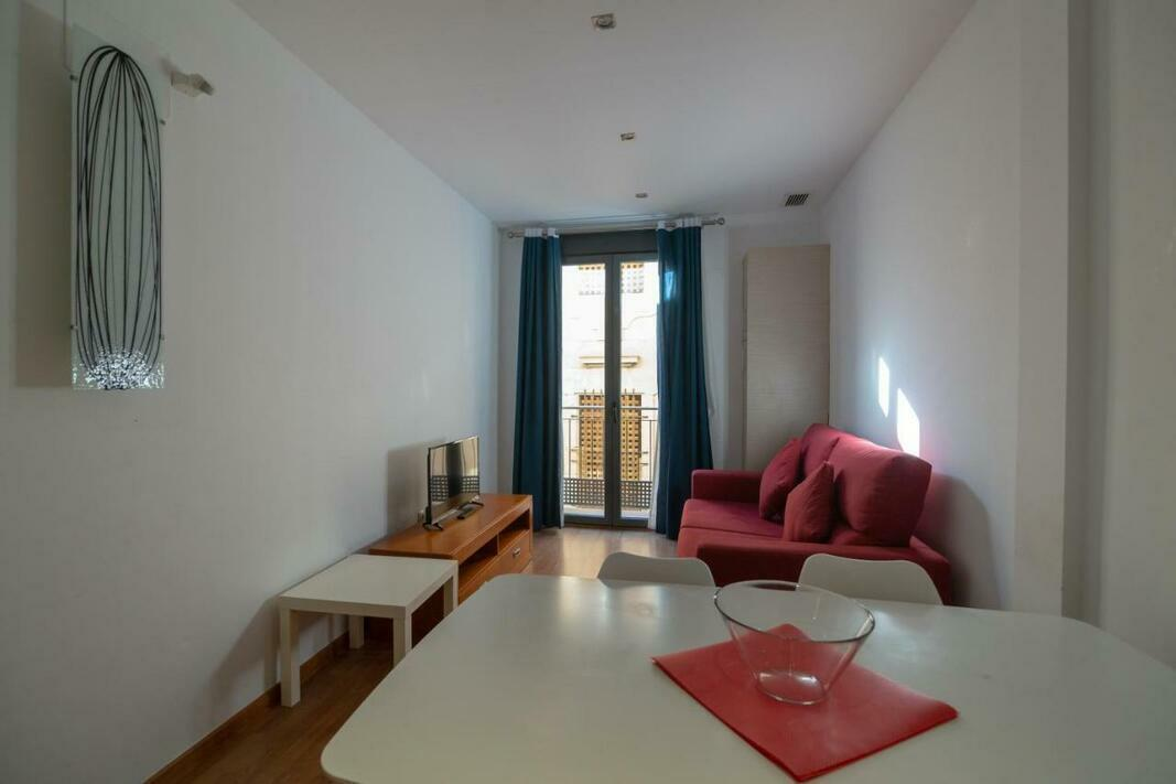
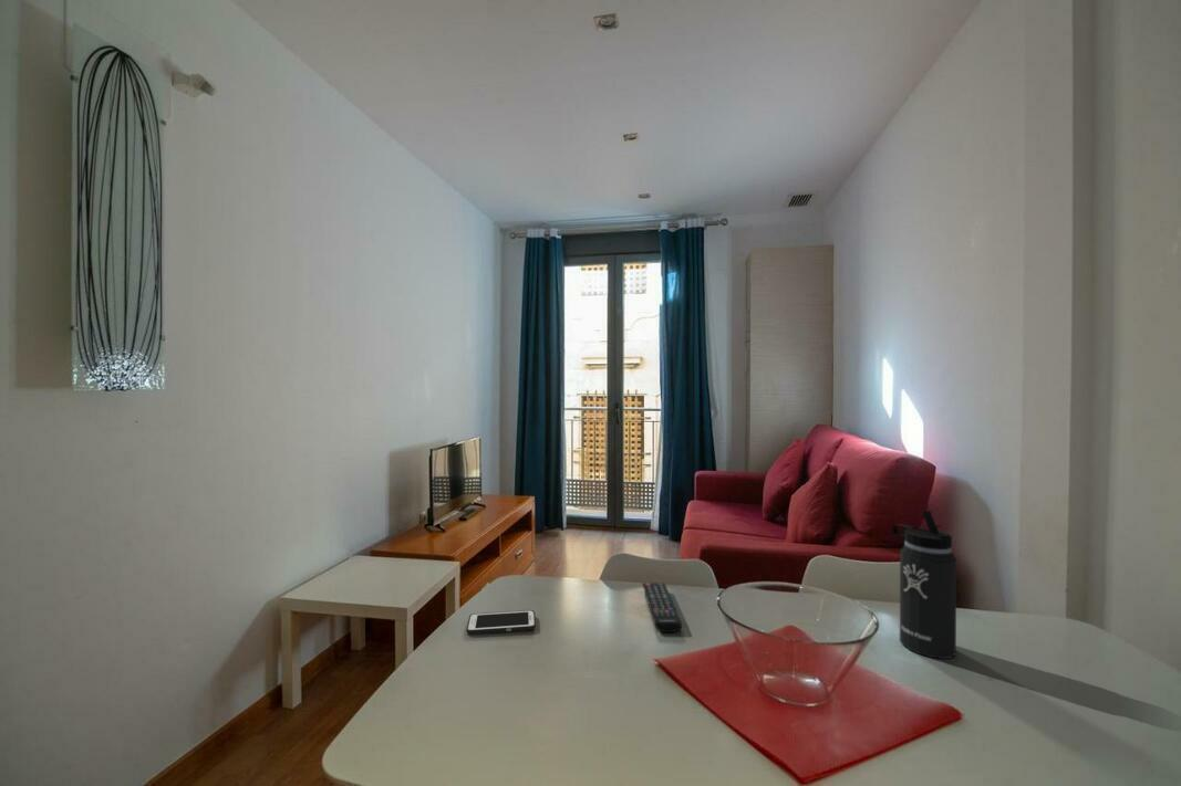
+ thermos bottle (921, 576)
+ cell phone (501, 621)
+ remote control (660, 604)
